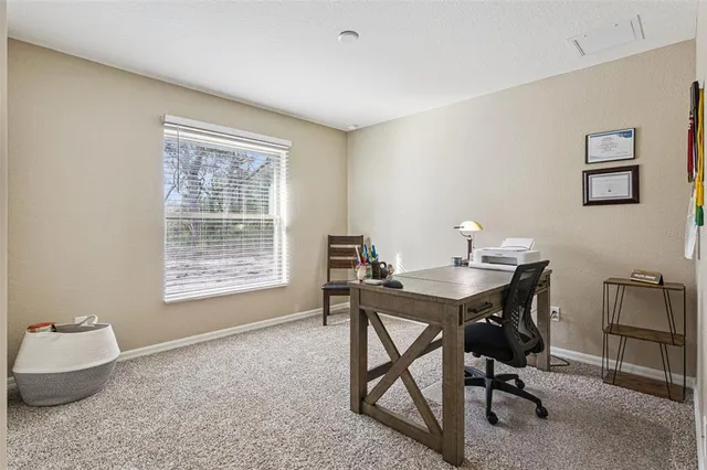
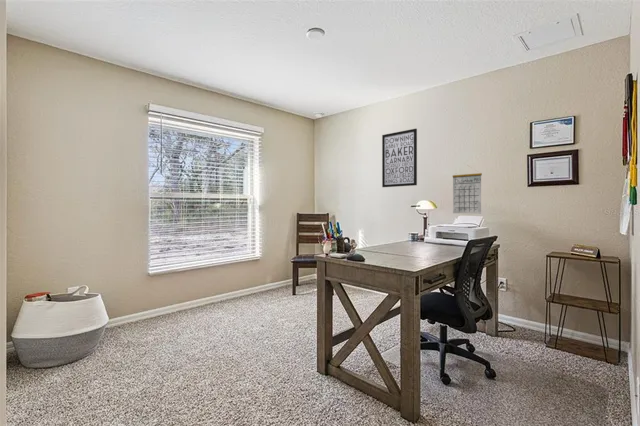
+ calendar (466, 189)
+ wall art (398, 159)
